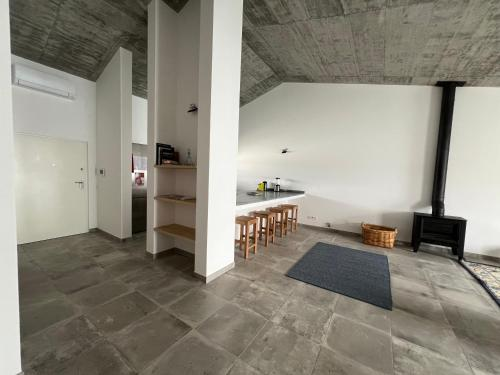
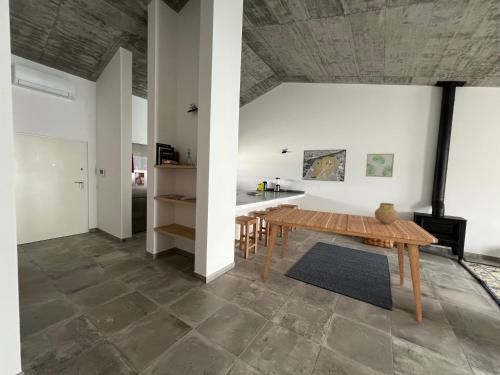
+ dining table (340, 233)
+ wall art (379, 165)
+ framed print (323, 165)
+ ceramic pot (386, 213)
